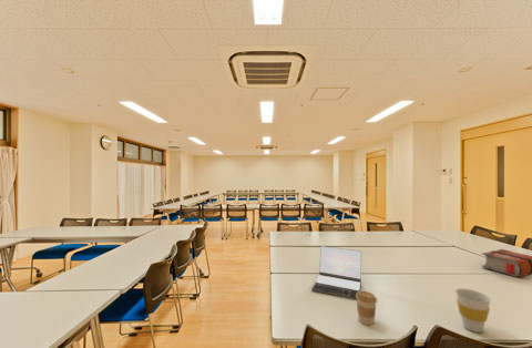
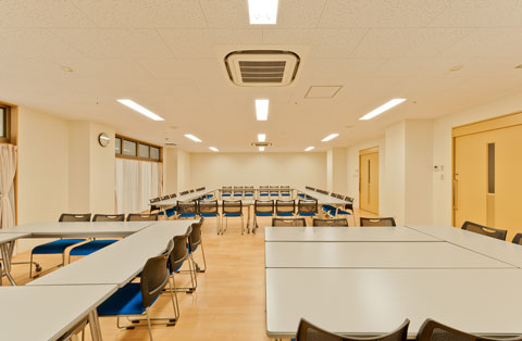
- laptop (337, 269)
- bible (508, 262)
- coffee cup (366, 306)
- cup (472, 311)
